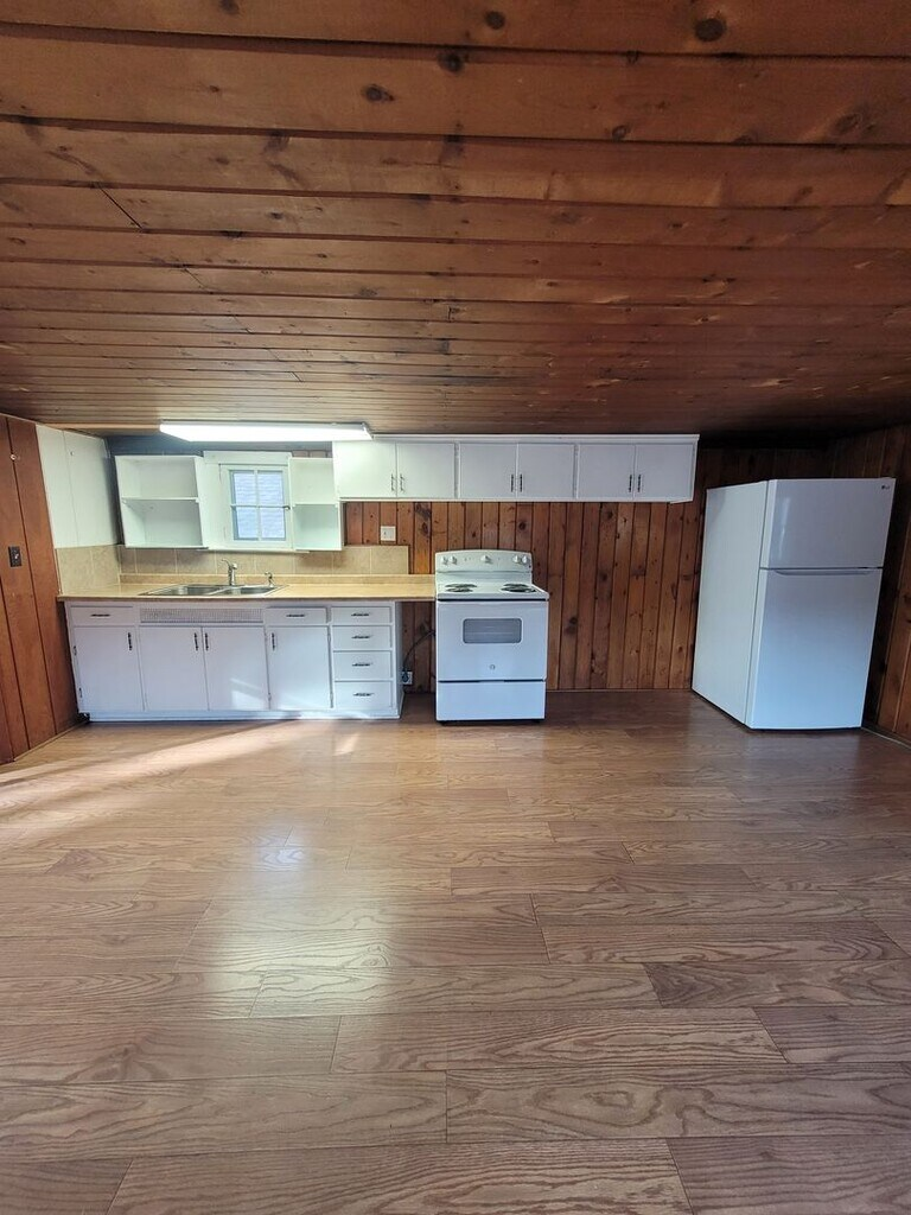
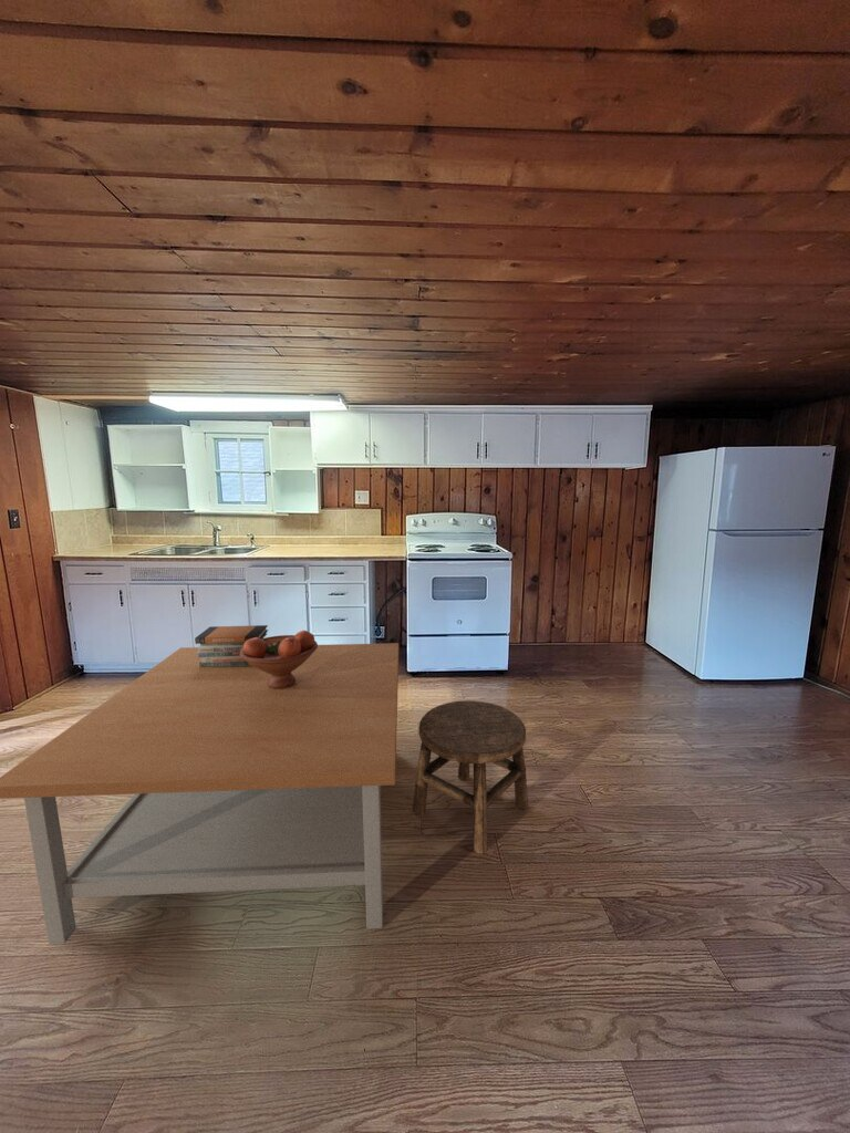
+ stool (468, 767)
+ book stack (232, 645)
+ fruit bowl (280, 657)
+ coffee table (261, 758)
